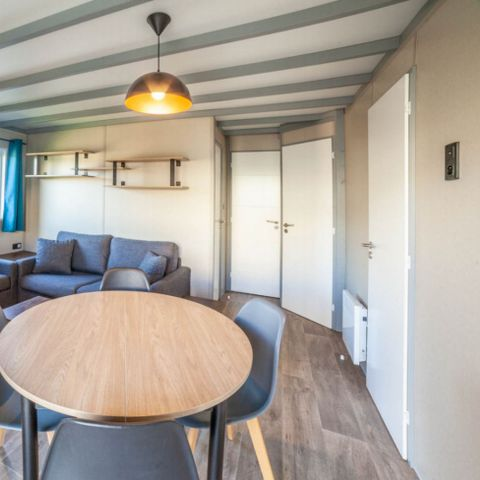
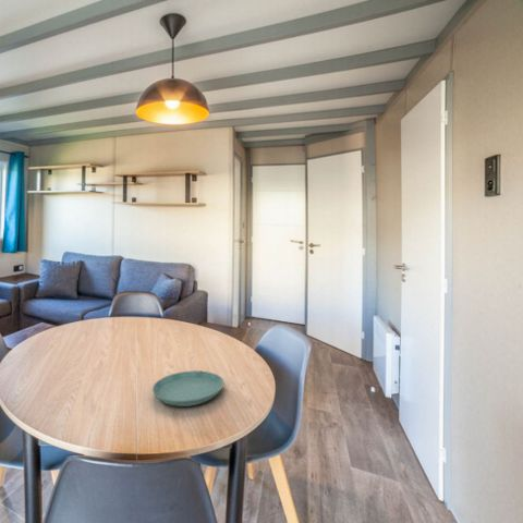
+ saucer (188, 388)
